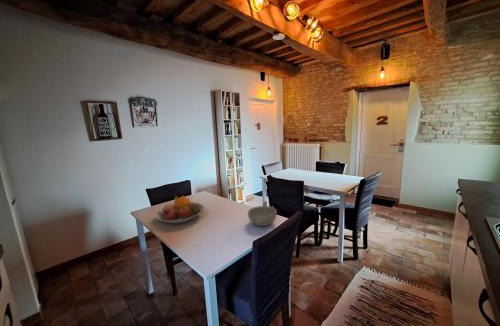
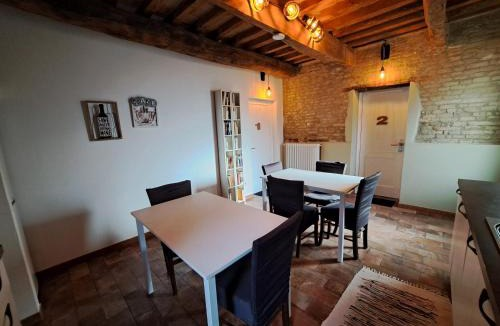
- fruit bowl (180, 208)
- bowl (262, 216)
